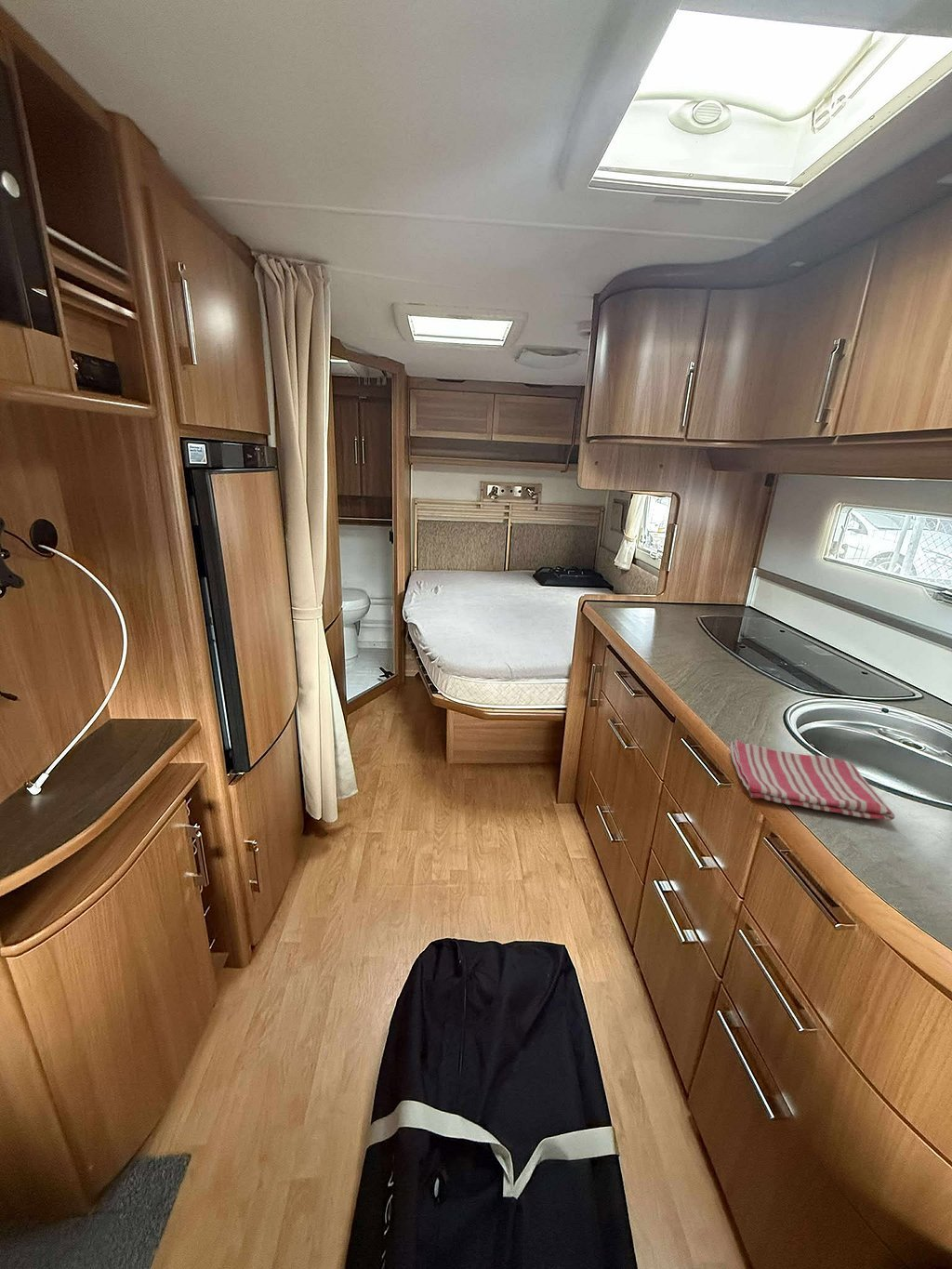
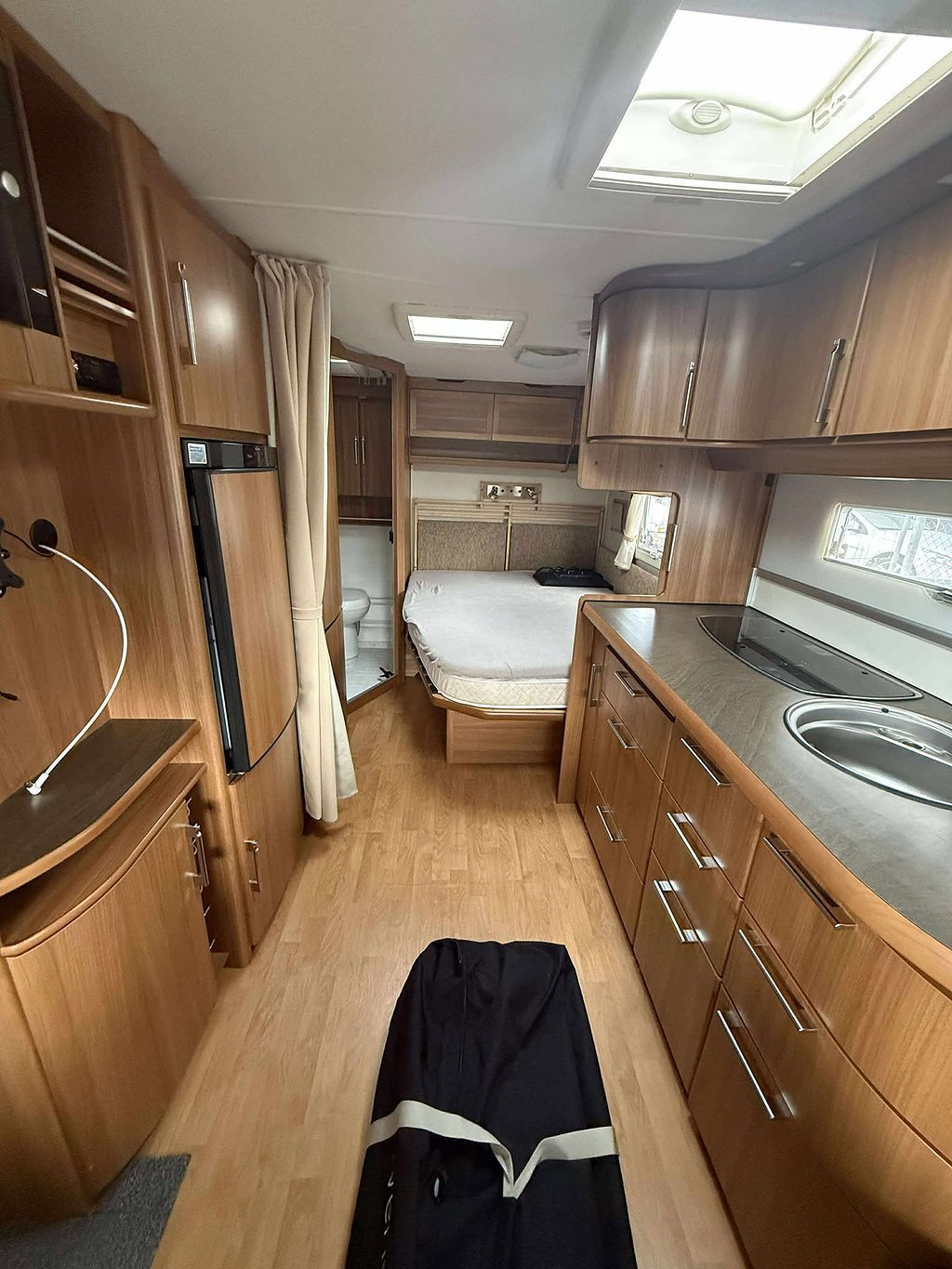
- dish towel (803, 776)
